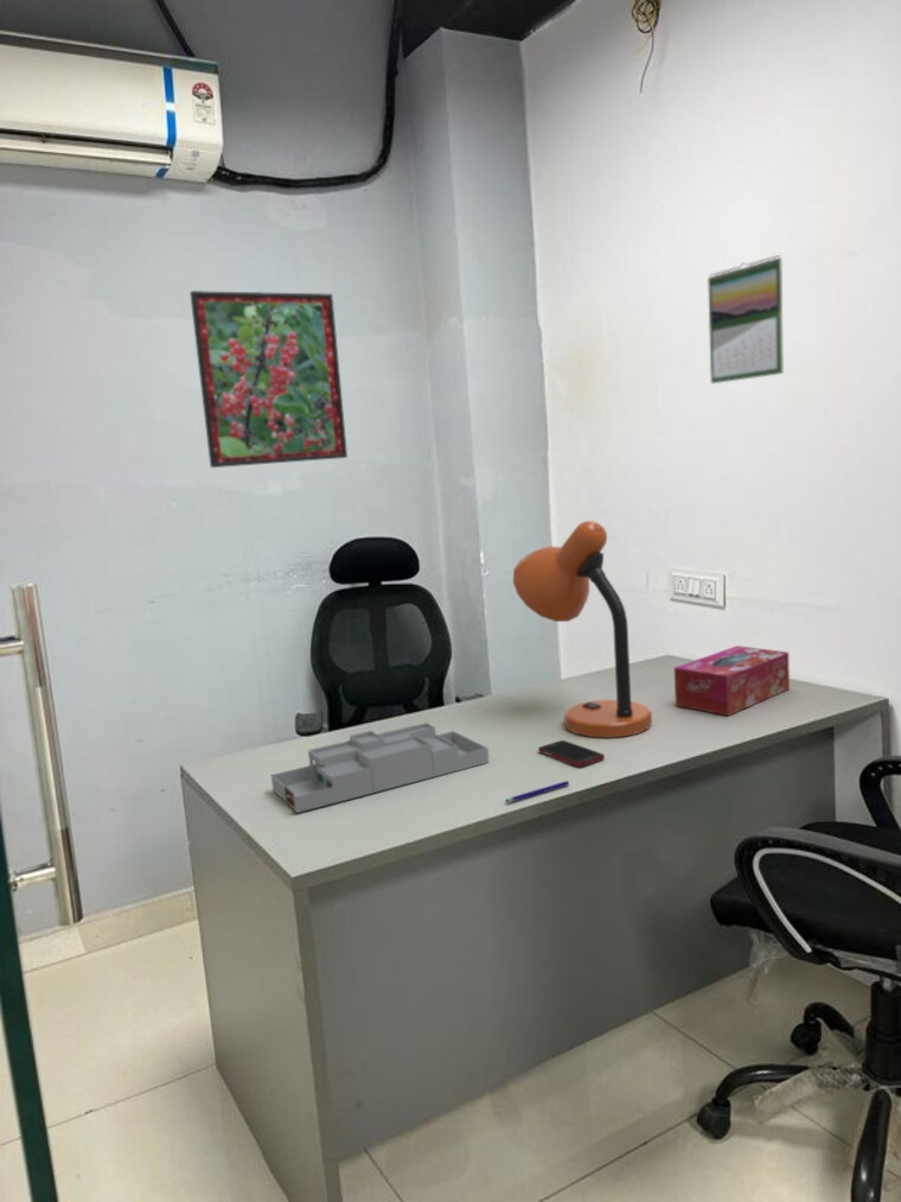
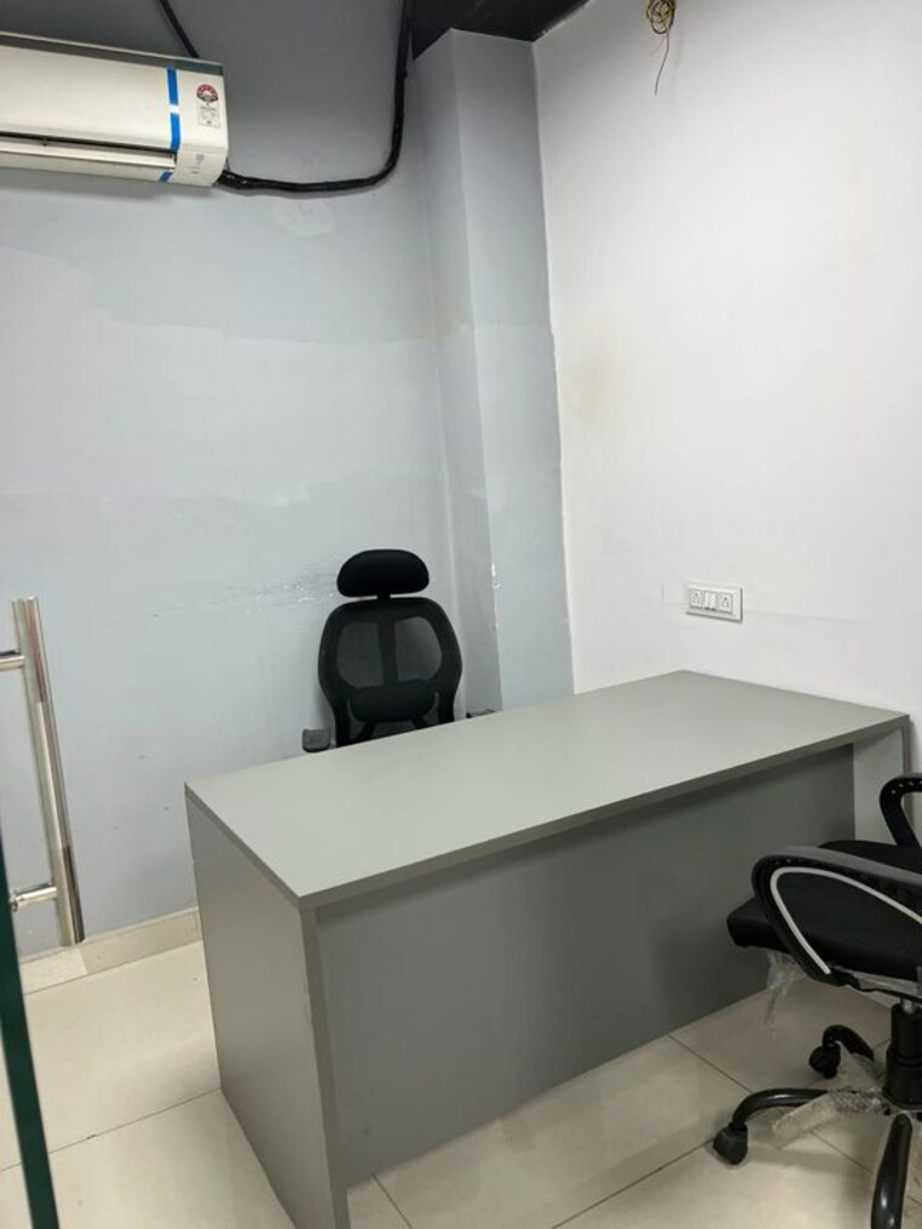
- desk organizer (381, 757)
- cell phone (570, 752)
- pen (537, 791)
- desk lamp (577, 616)
- calendar (743, 320)
- tissue box (733, 678)
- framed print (273, 379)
